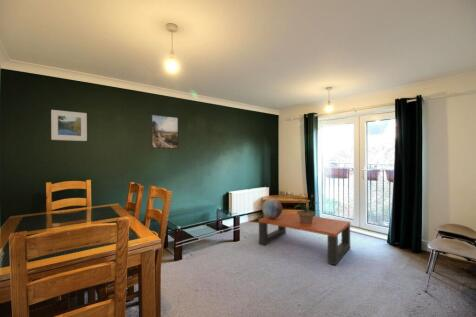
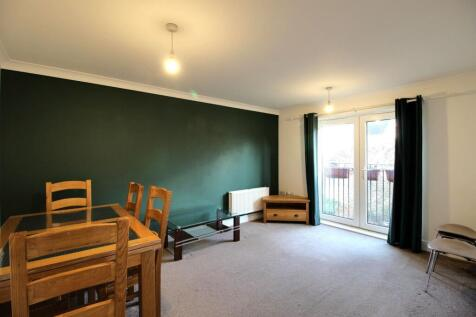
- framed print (165, 132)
- coffee table (303, 230)
- decorative sphere (272, 208)
- potted plant (305, 207)
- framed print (69, 126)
